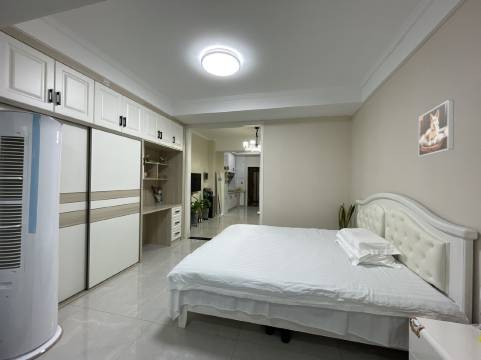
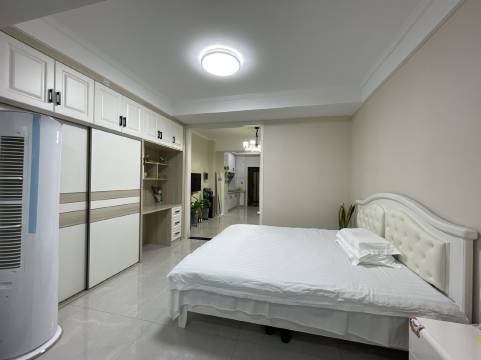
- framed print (434, 131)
